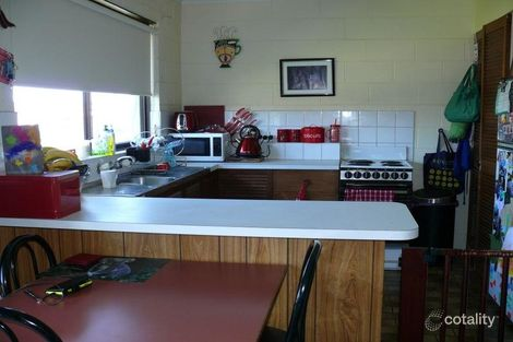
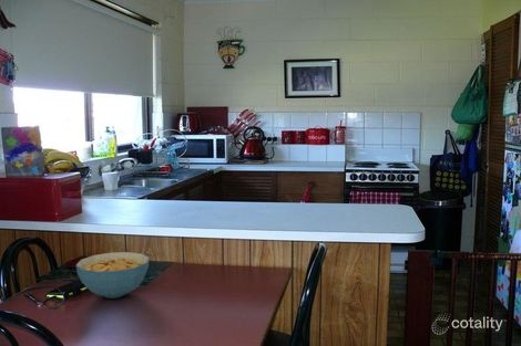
+ cereal bowl (113, 277)
